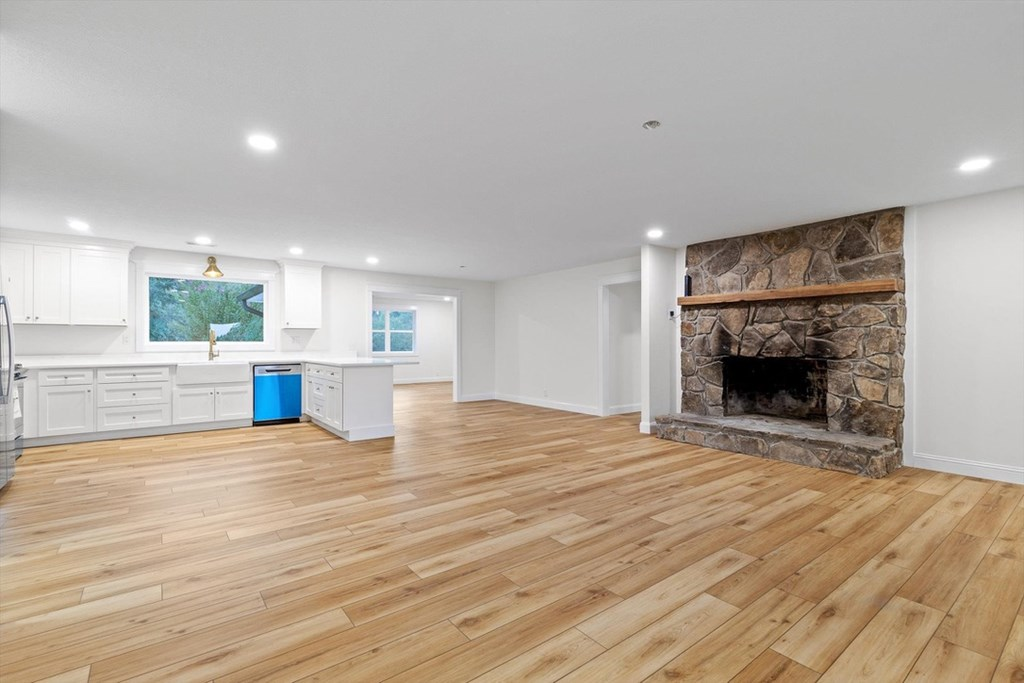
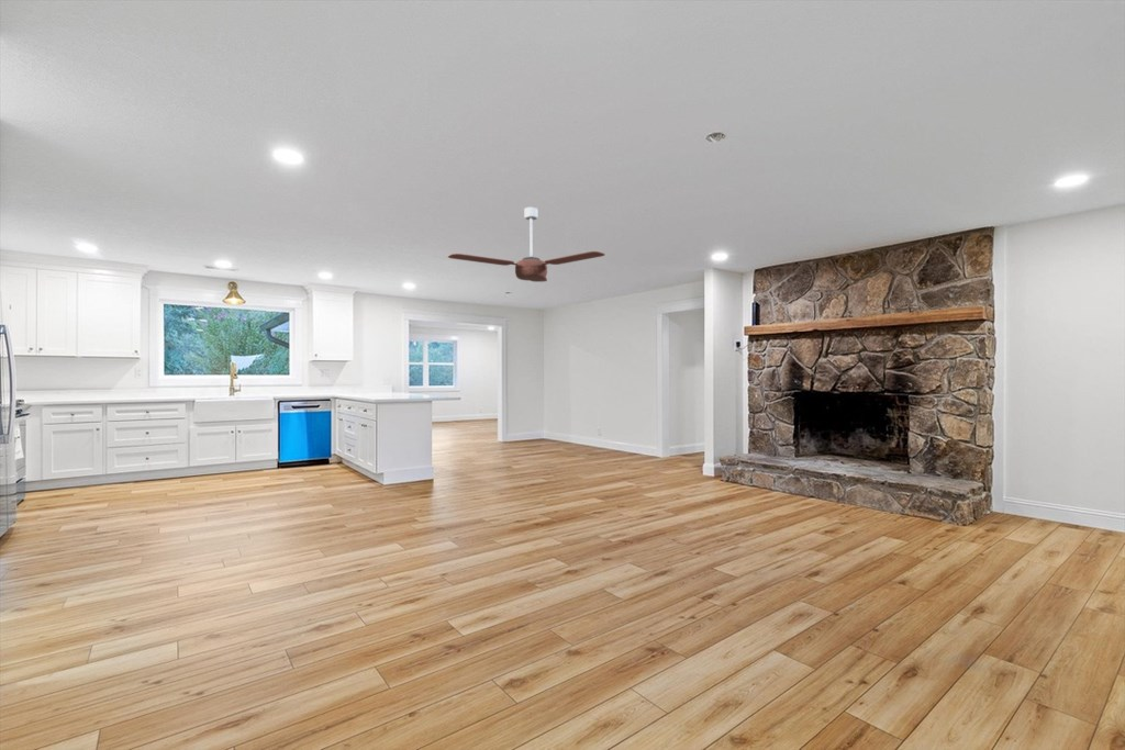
+ ceiling fan (530, 246)
